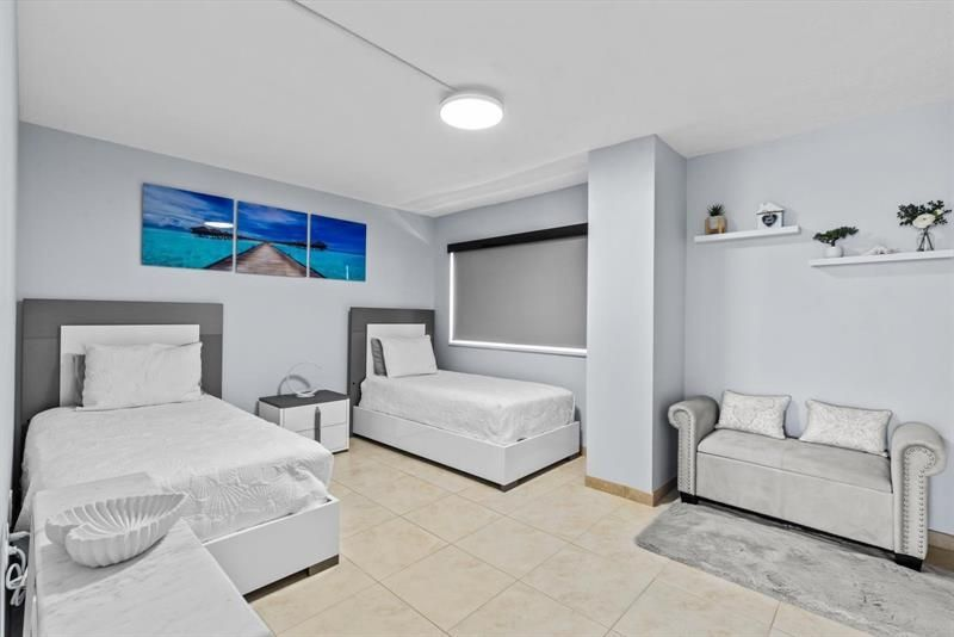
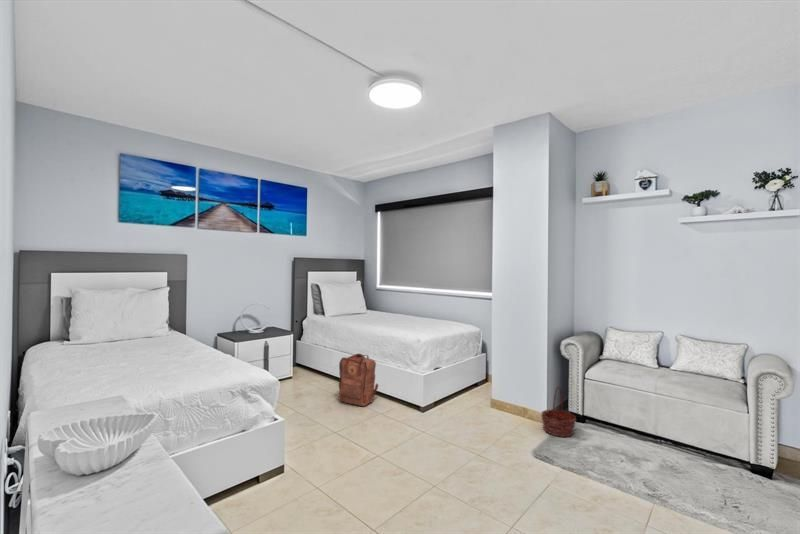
+ basket (558, 410)
+ backpack (357, 376)
